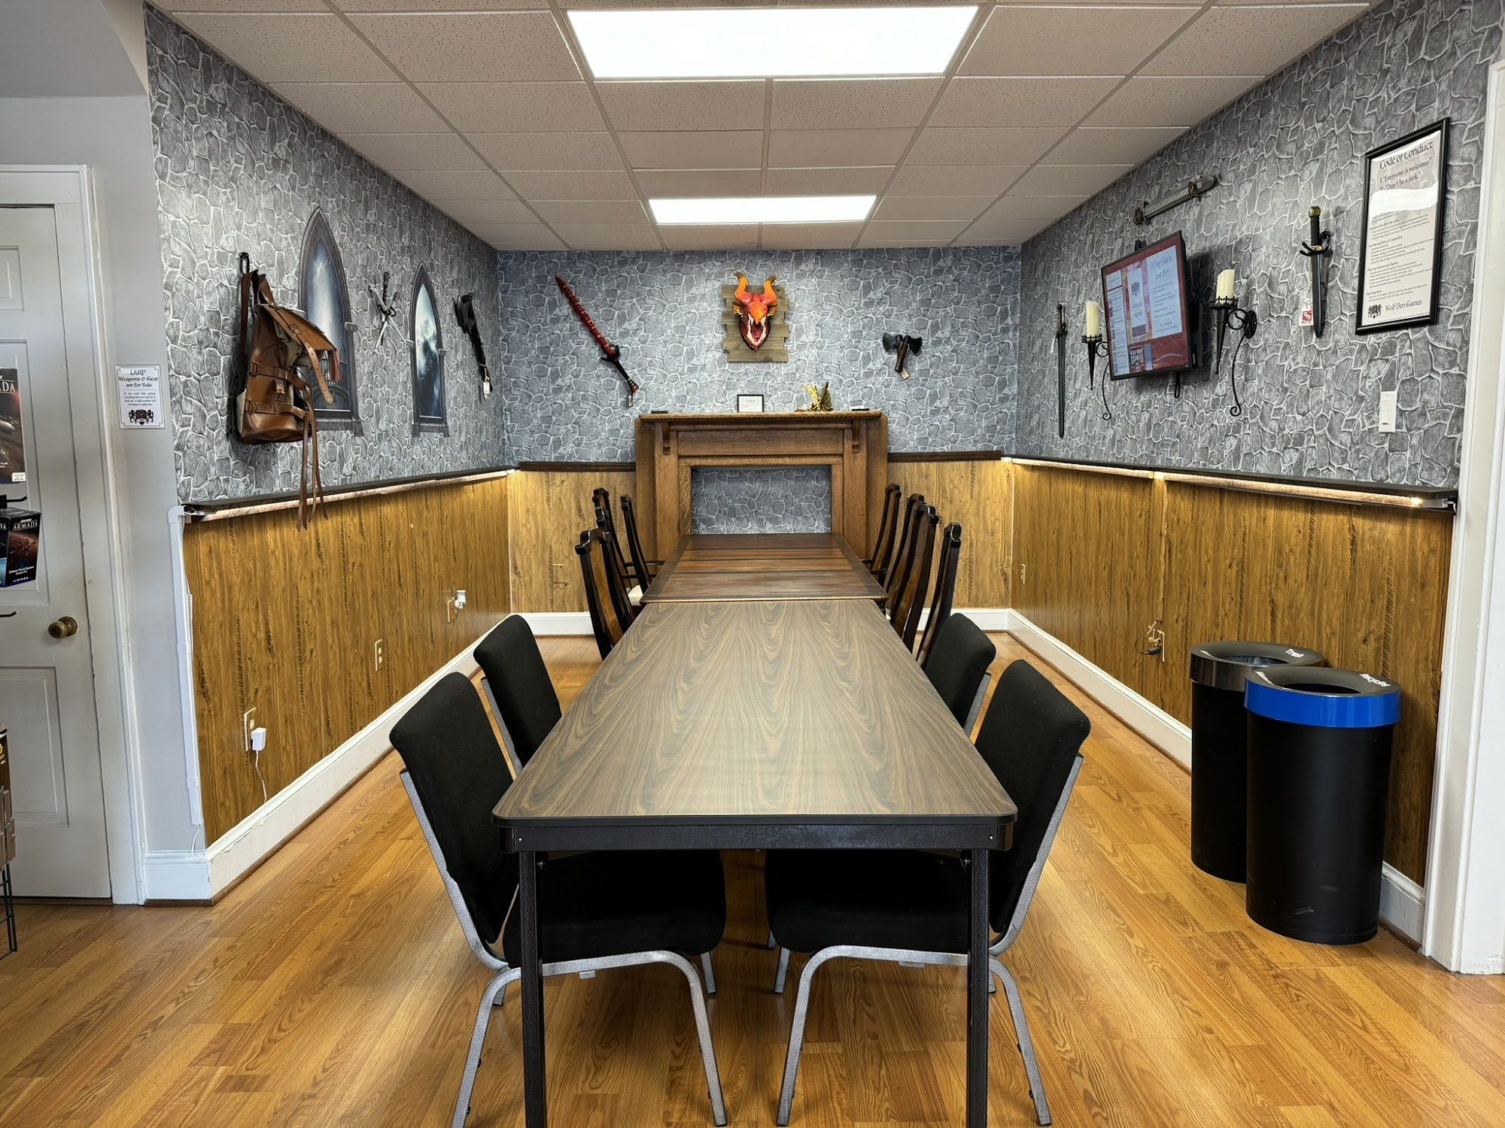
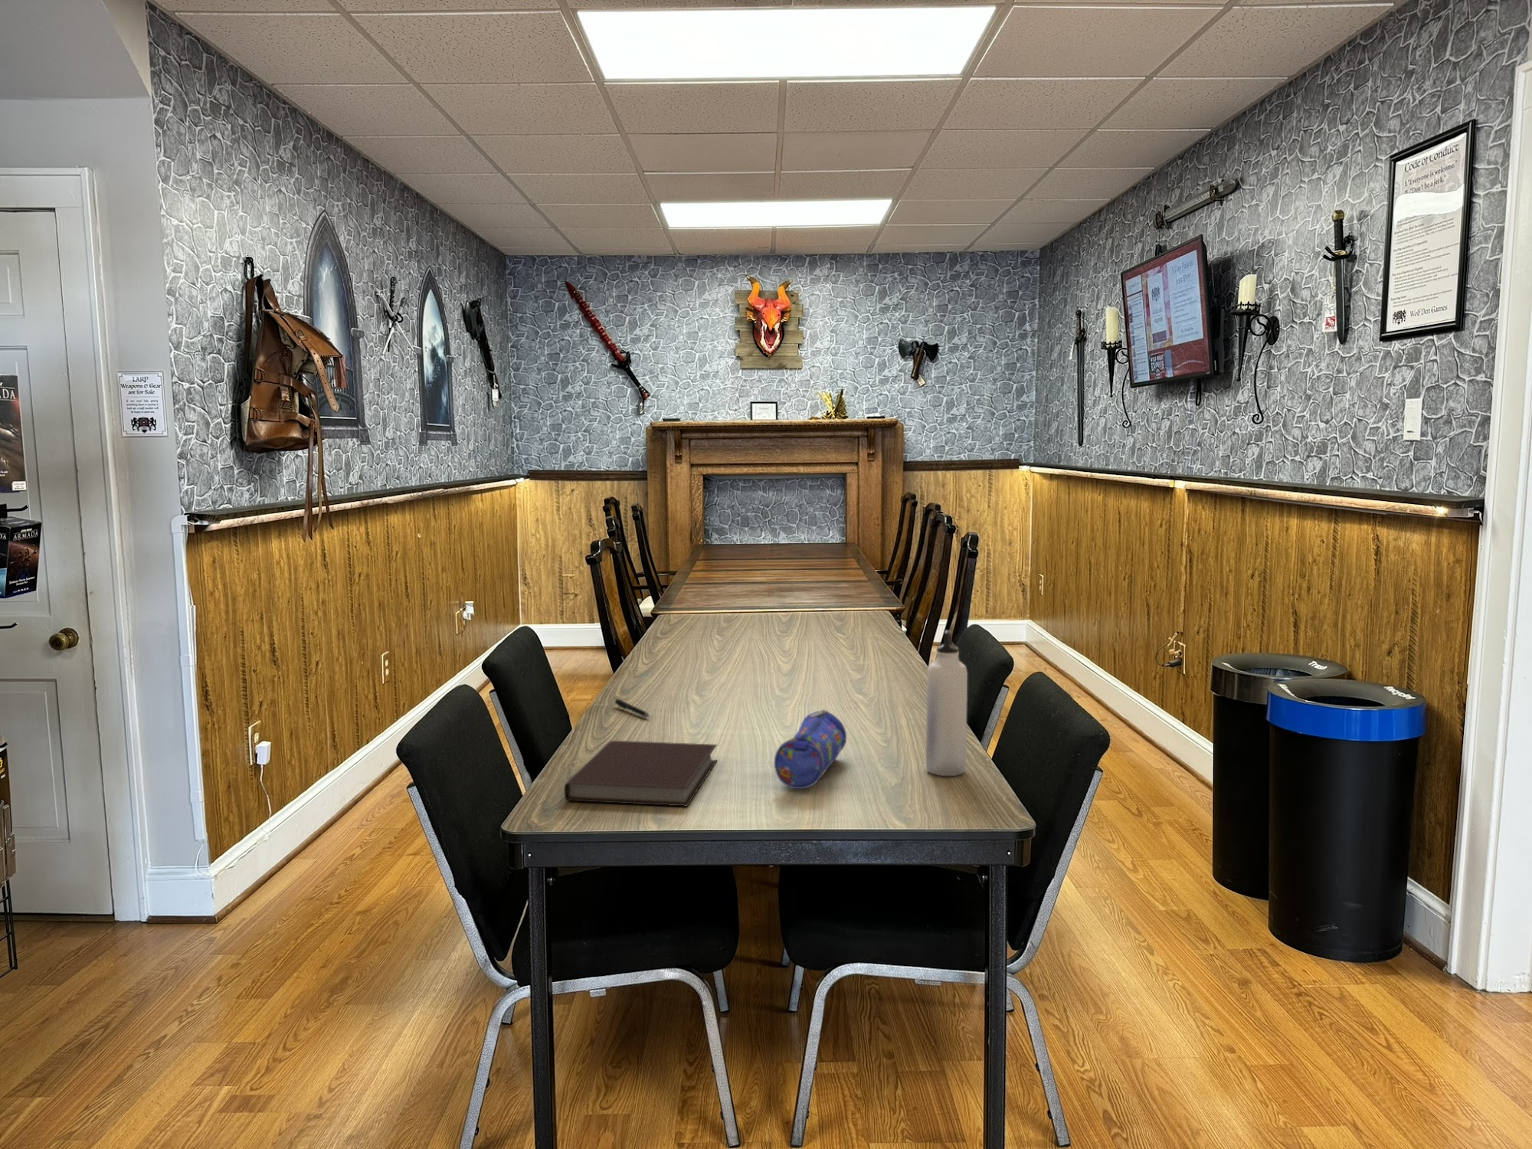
+ water bottle (947, 701)
+ notebook (645, 770)
+ pencil case (812, 746)
+ pen (633, 707)
